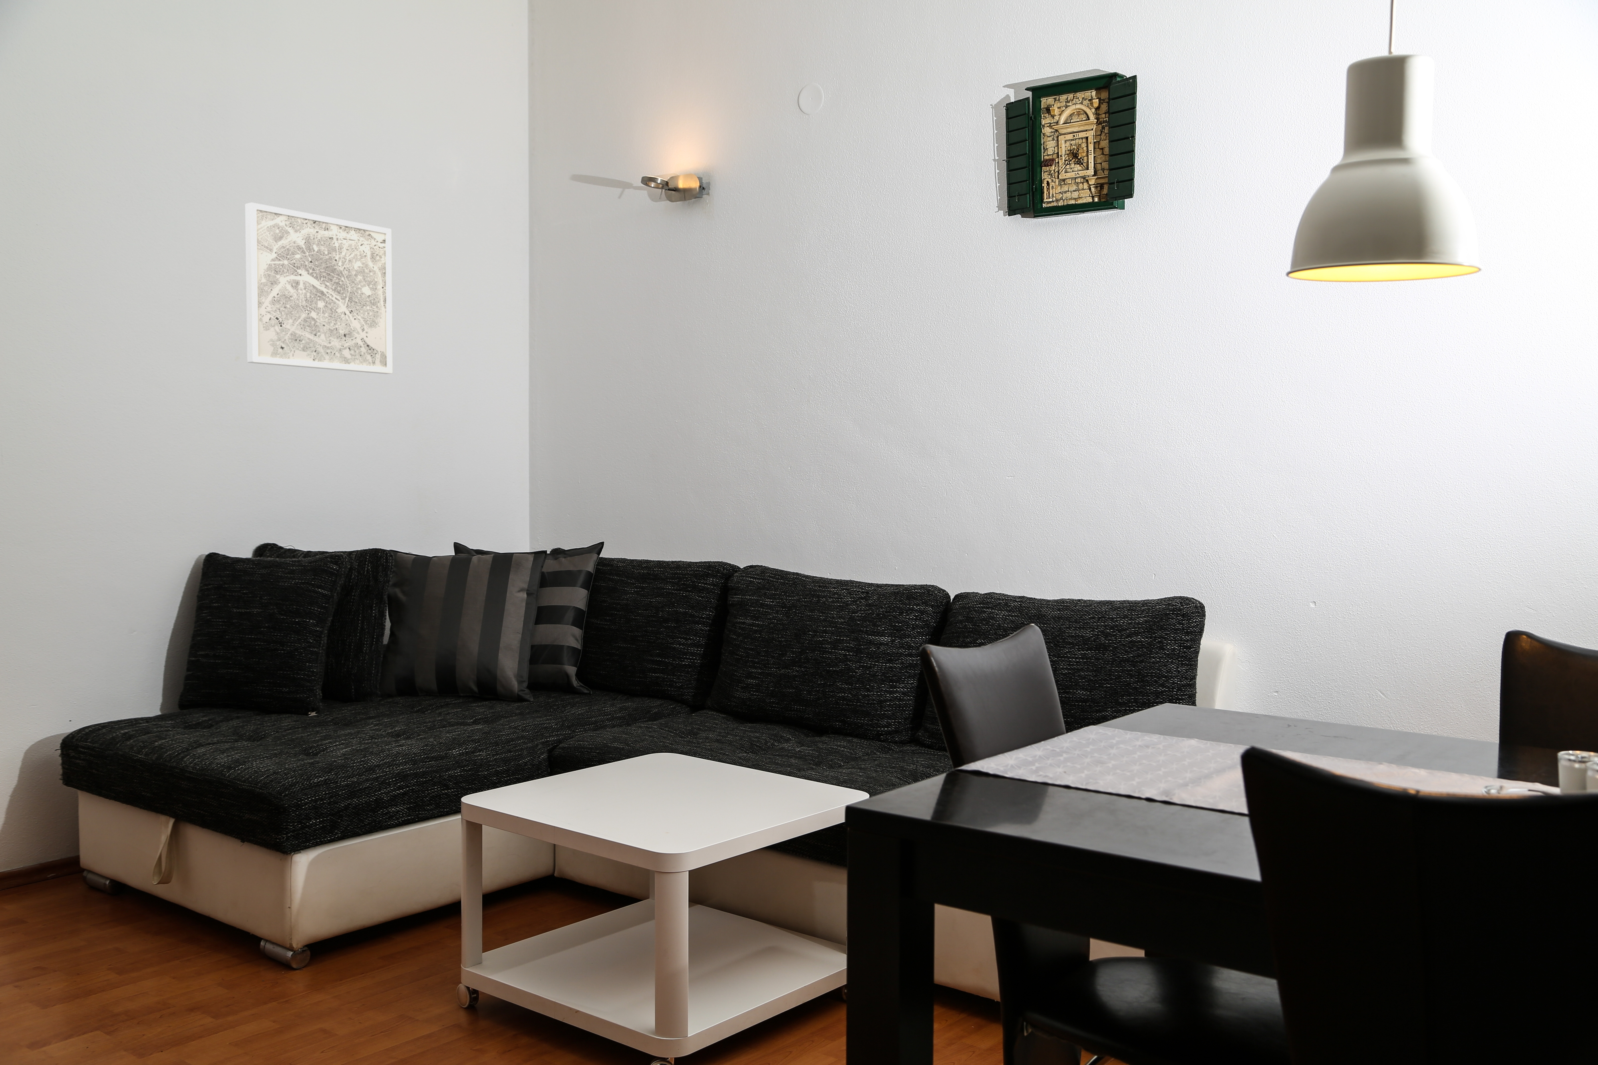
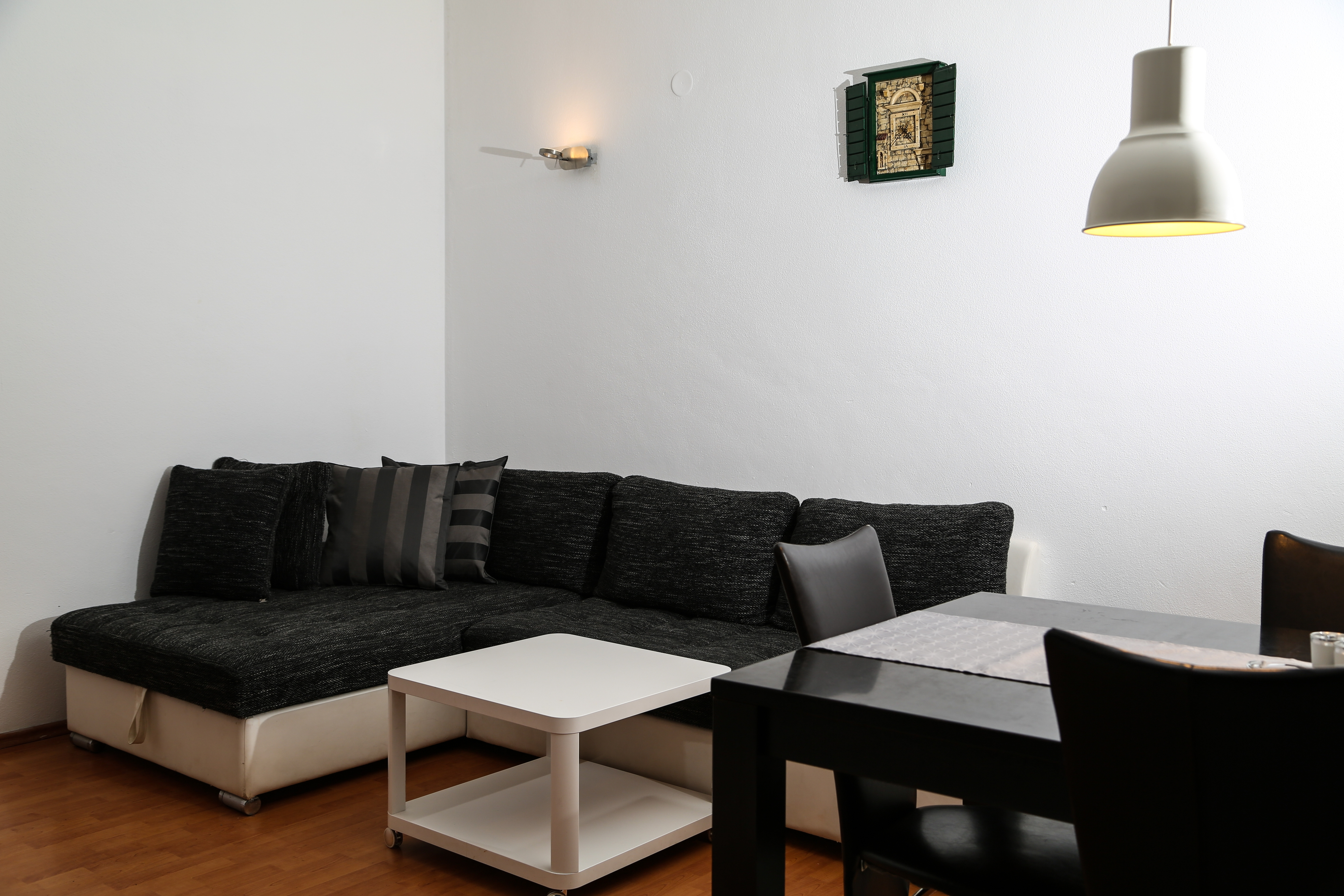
- wall art (322, 292)
